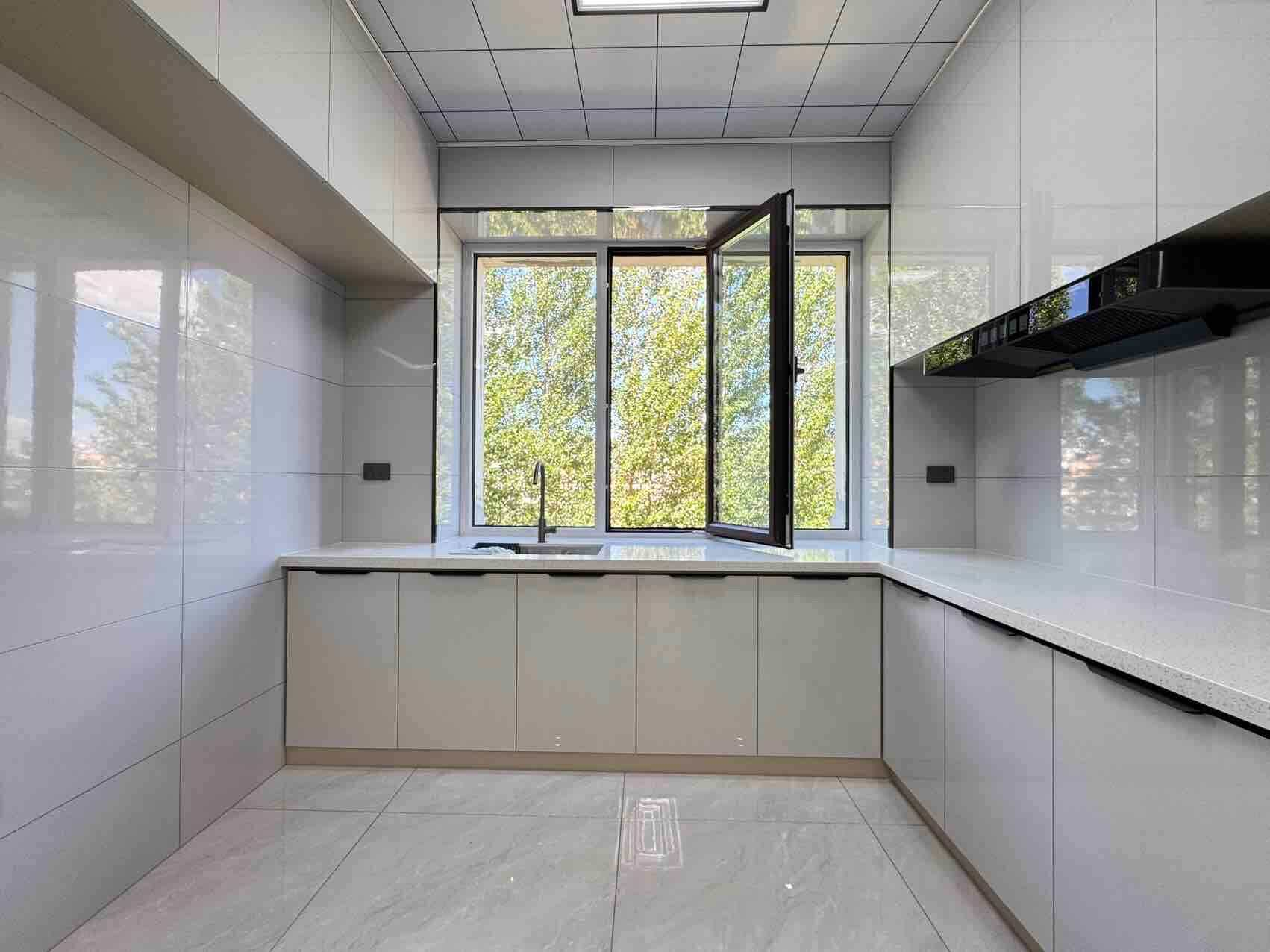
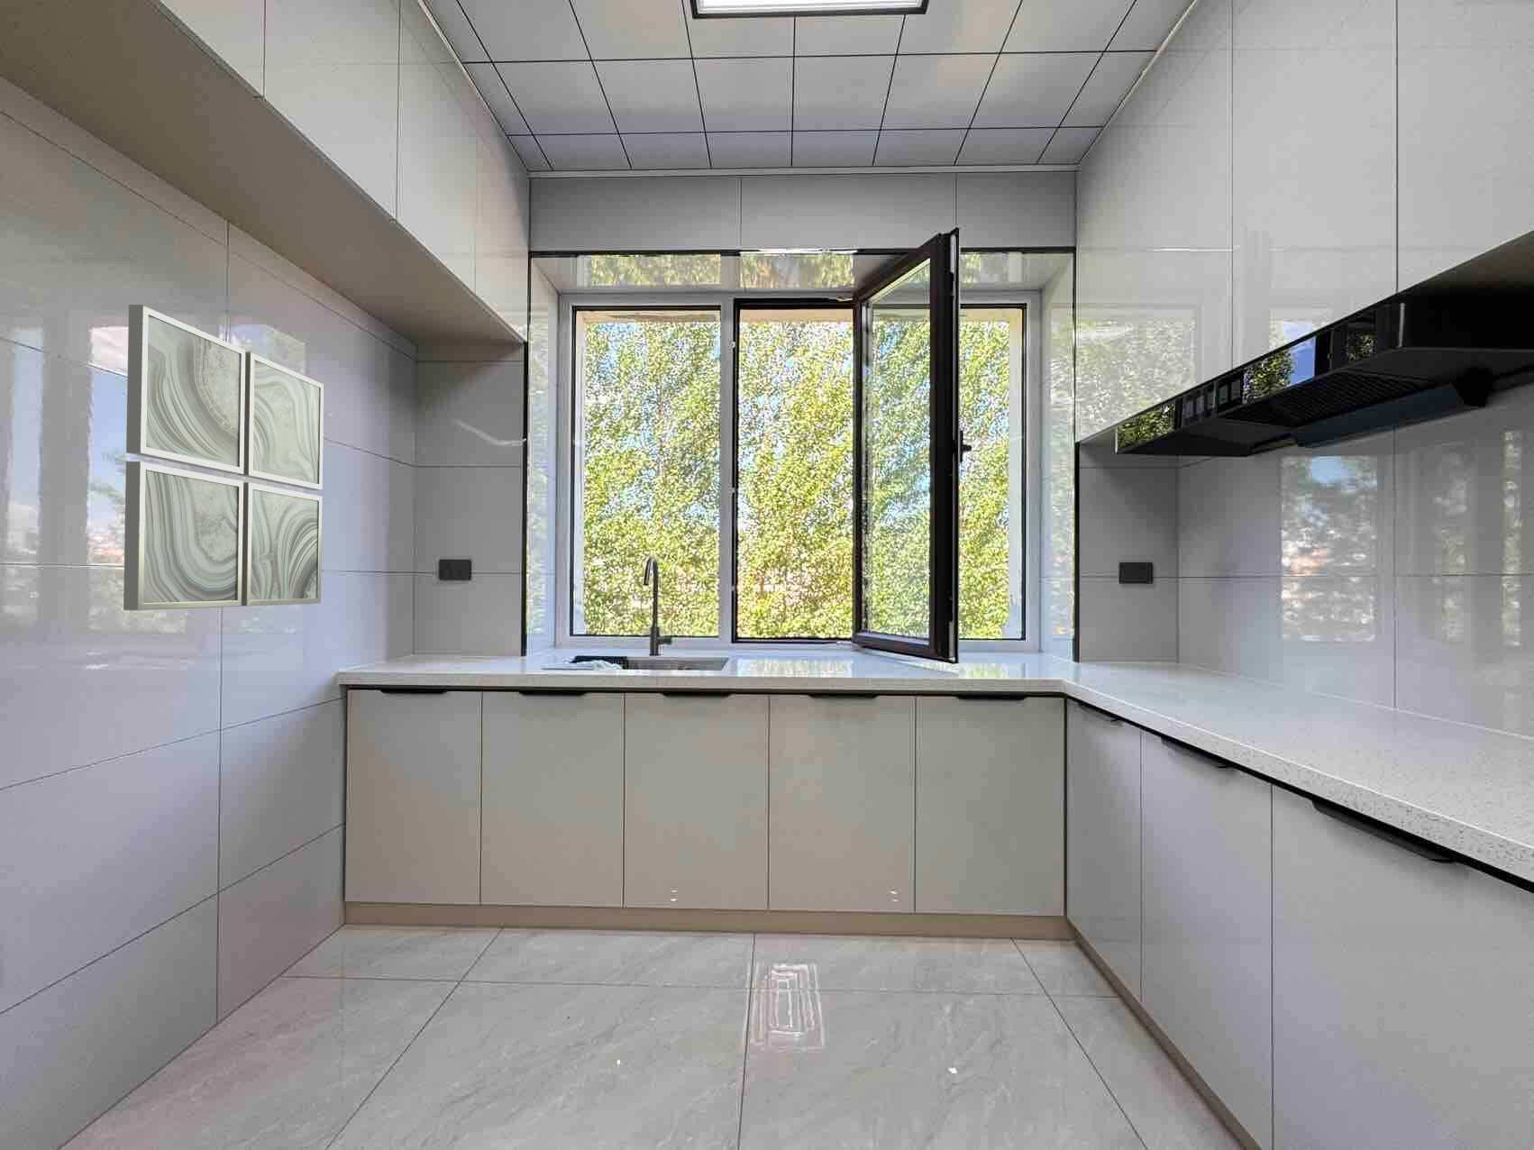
+ wall art (239, 481)
